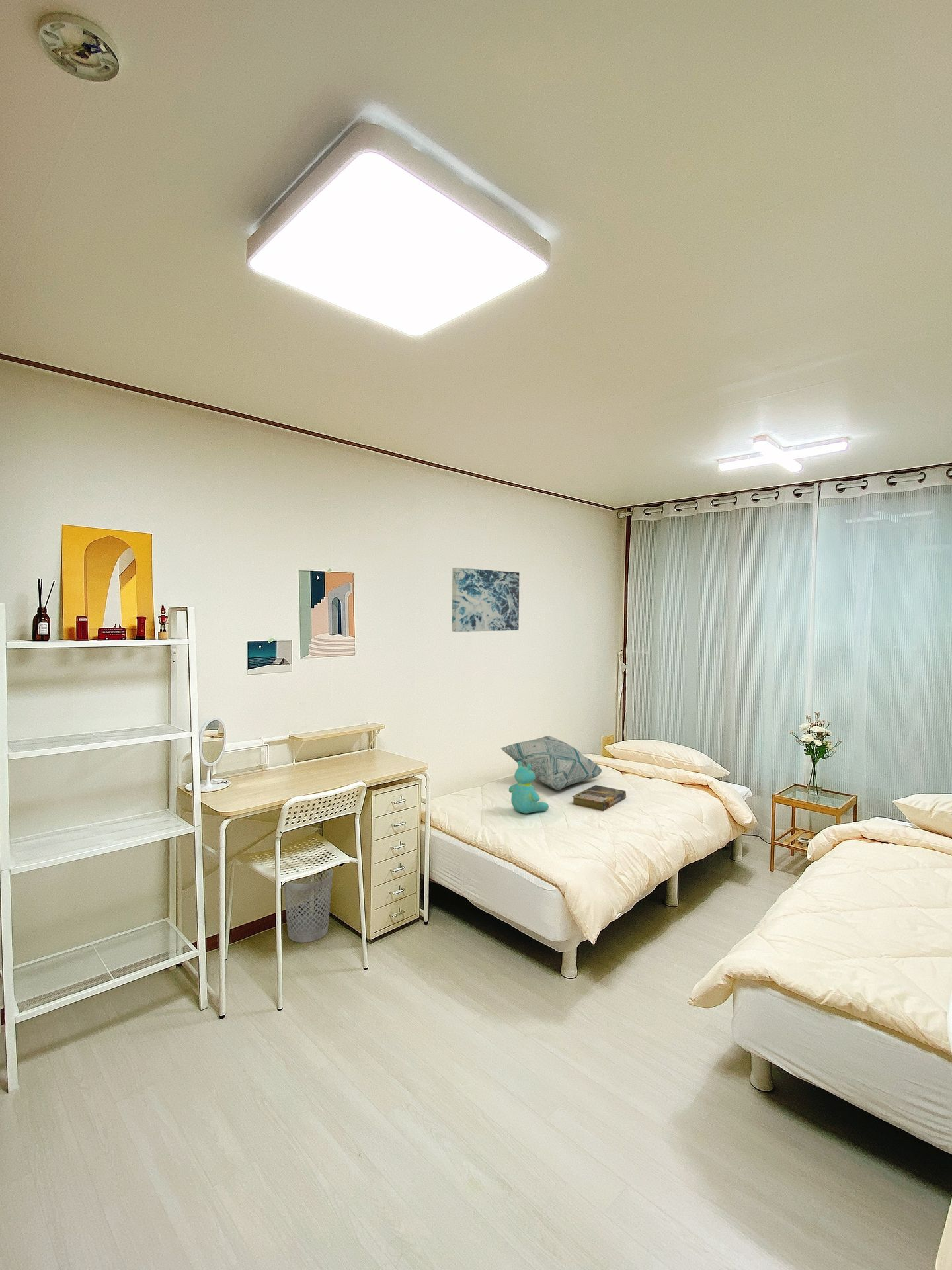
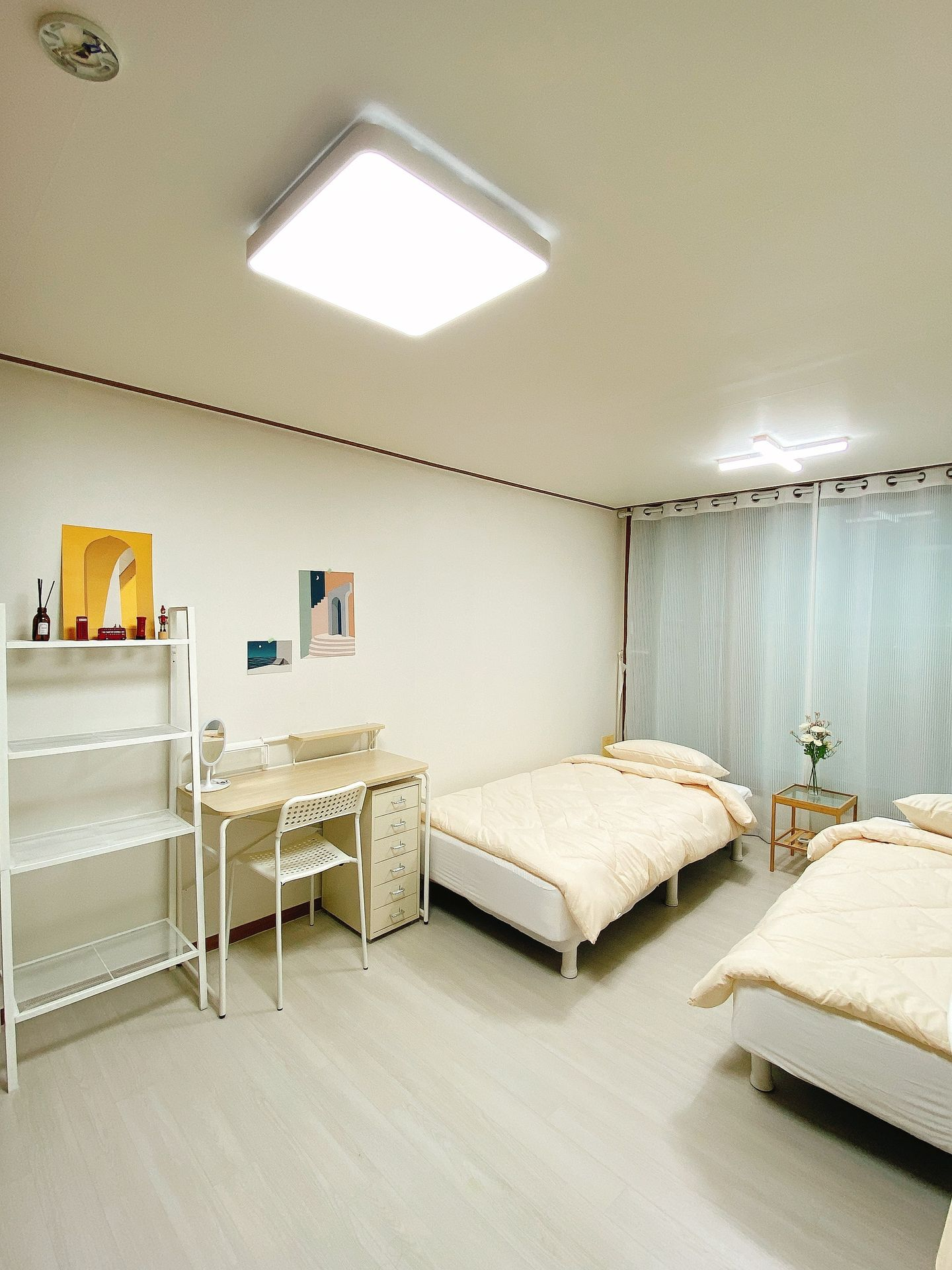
- book (599, 797)
- teddy bear (529, 786)
- wastebasket (307, 903)
- wall art (487, 601)
- decorative pillow (551, 761)
